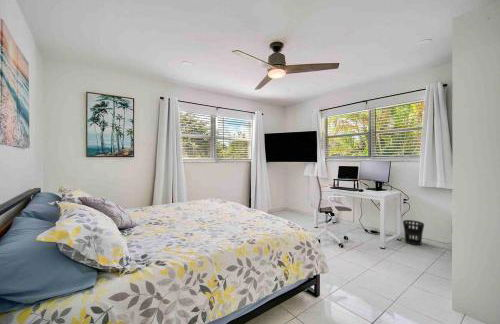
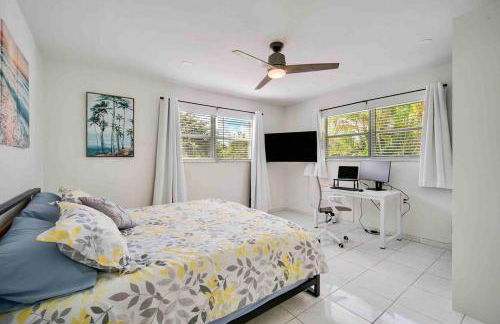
- wastebasket (413, 232)
